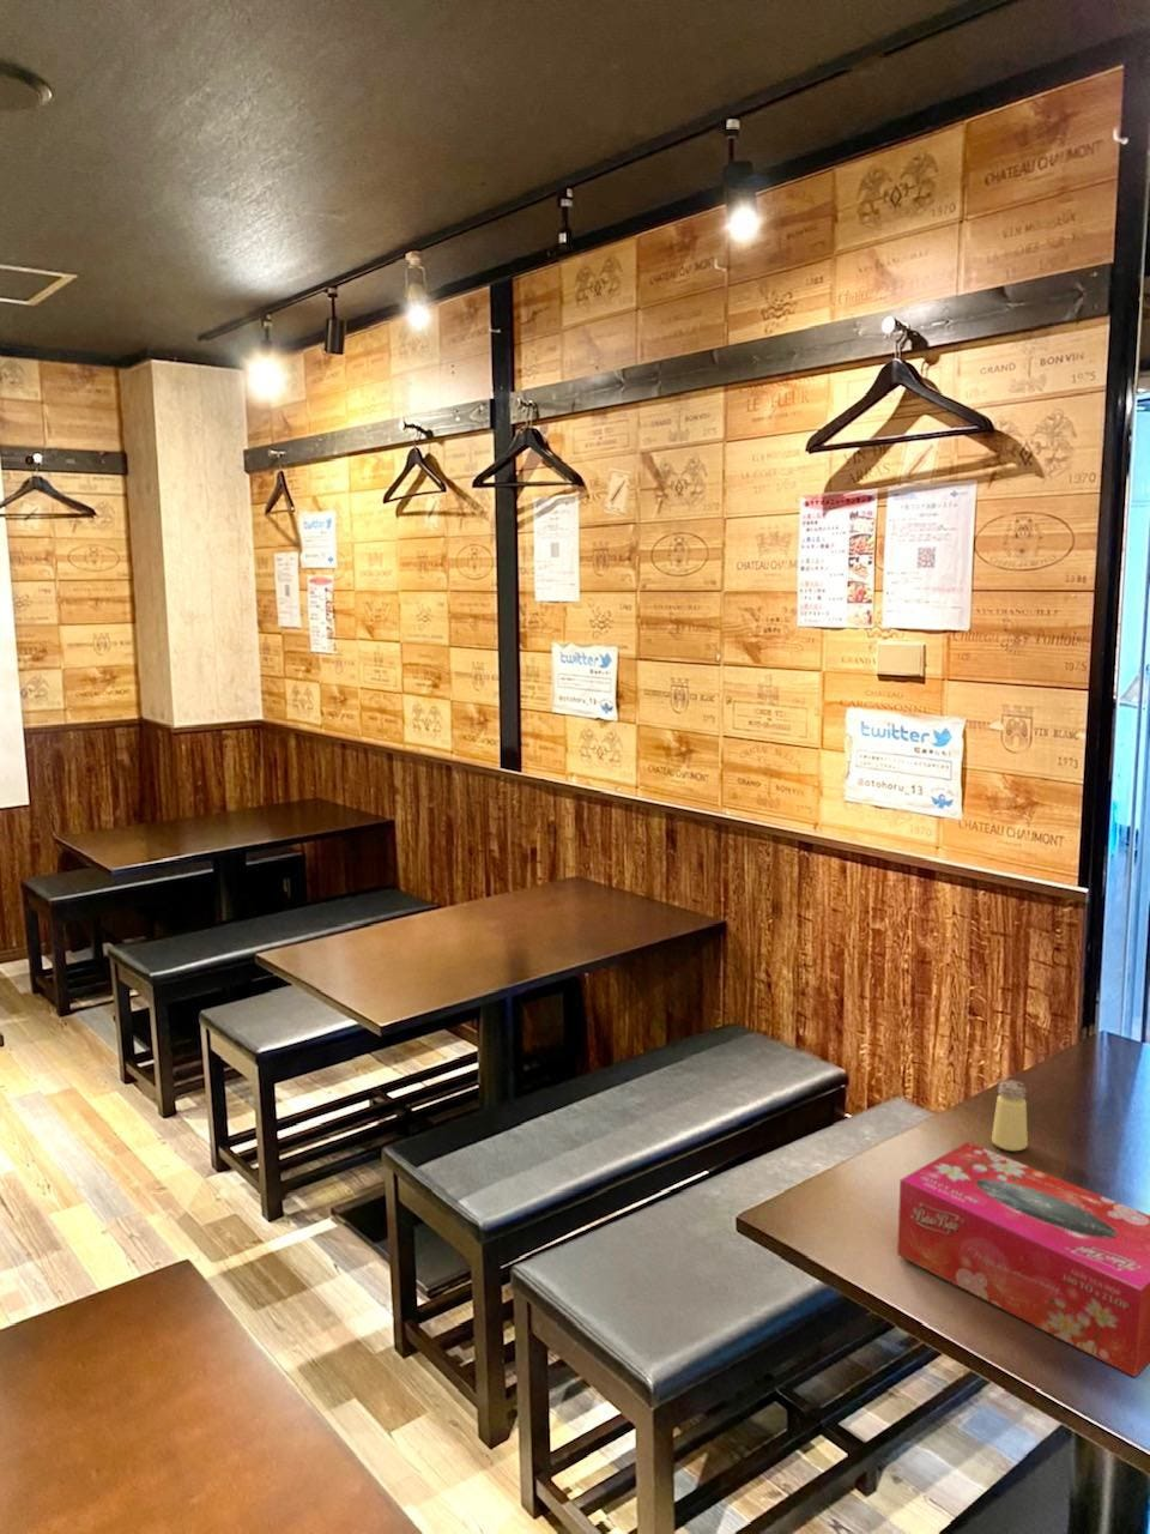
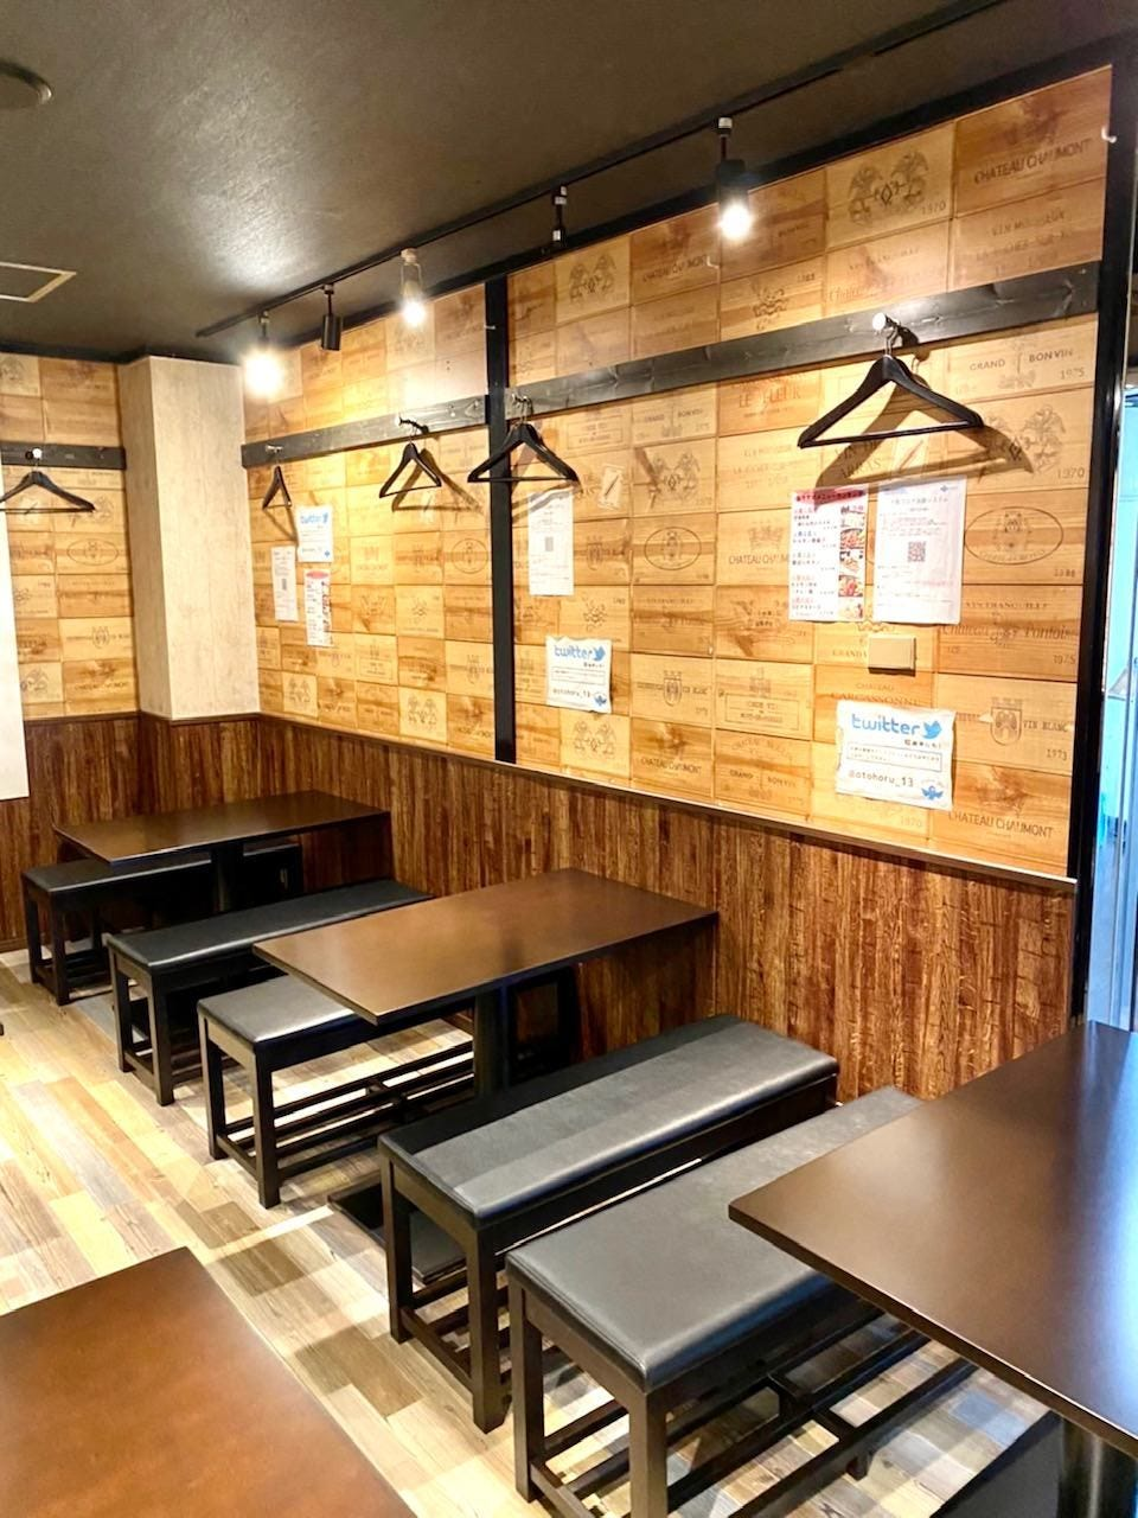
- tissue box (1041, 1245)
- saltshaker (1010, 1114)
